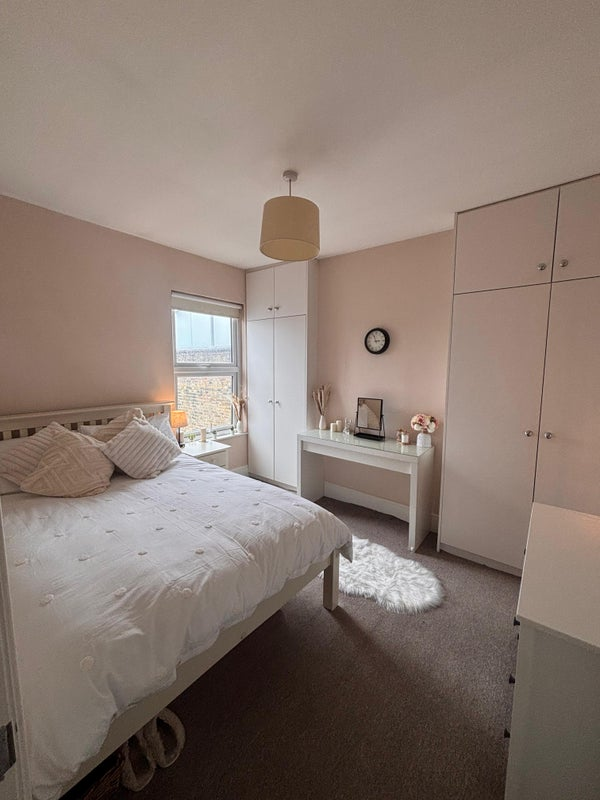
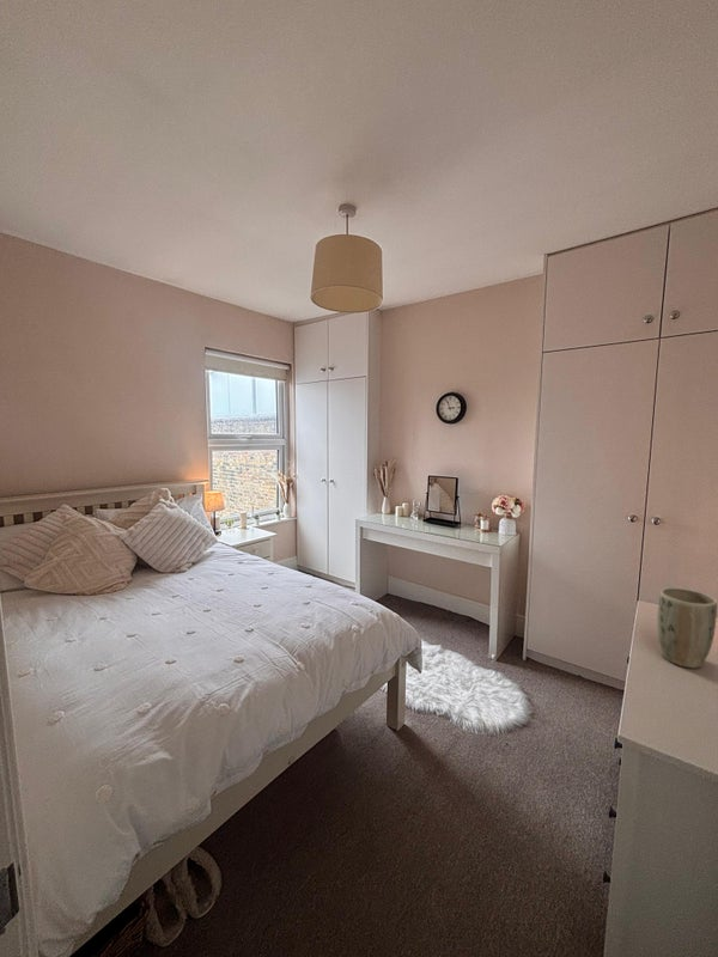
+ plant pot (684, 627)
